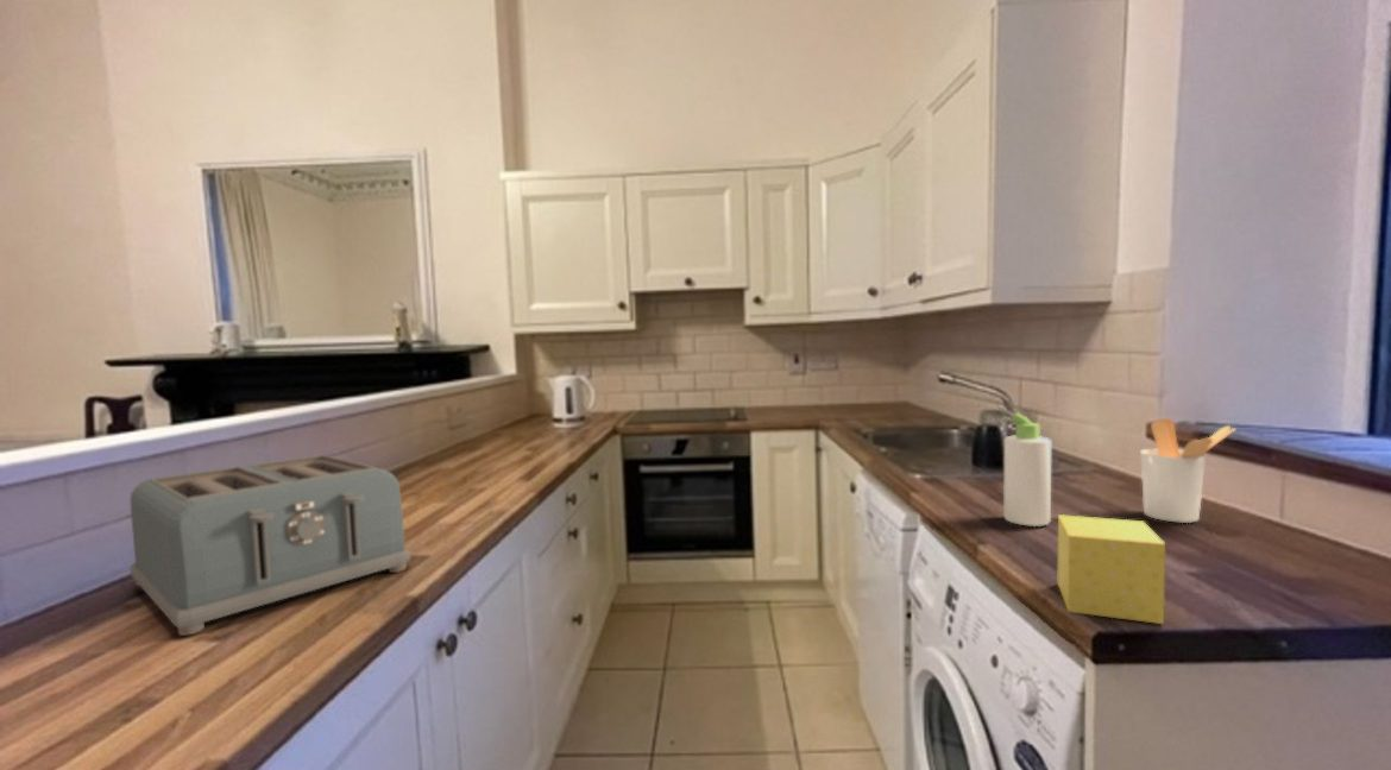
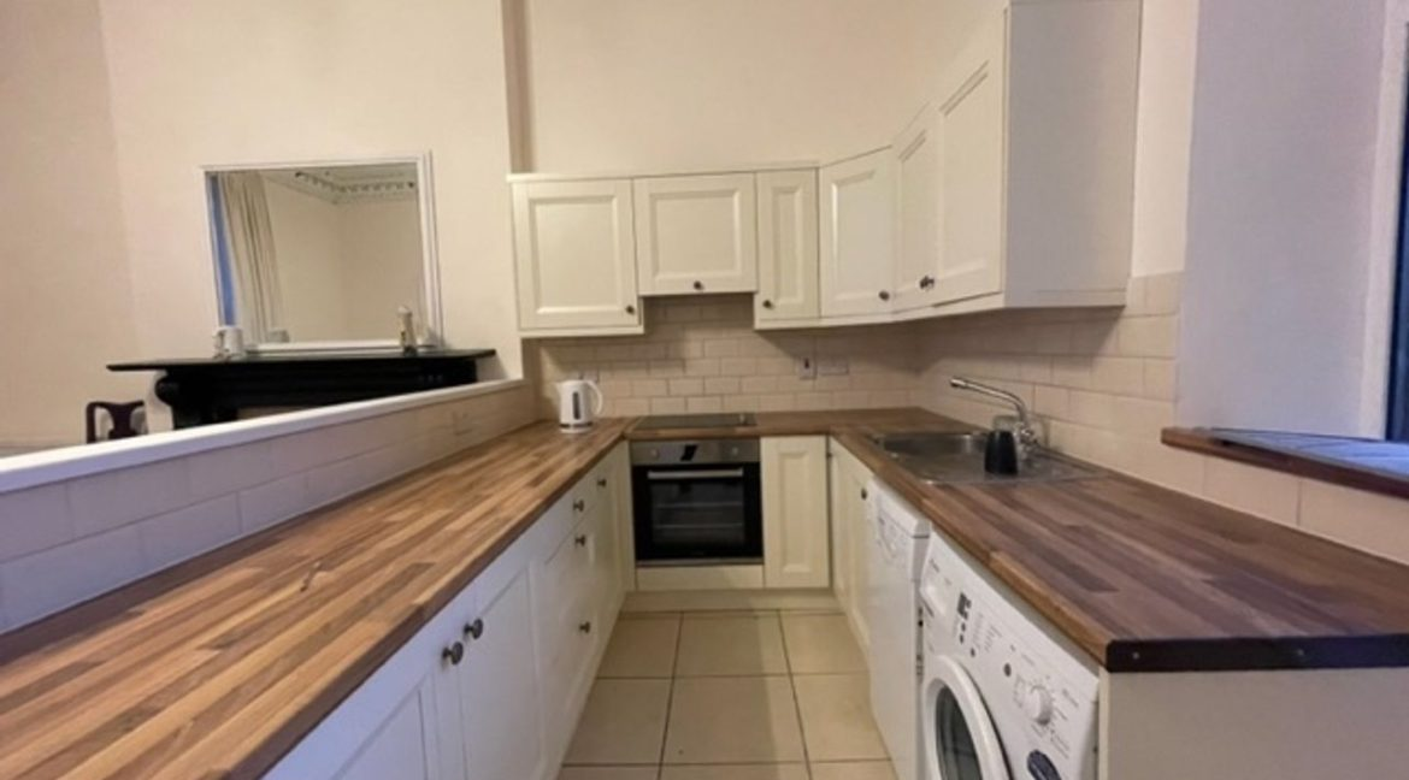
- sponge (1107, 564)
- utensil holder (1188, 469)
- toaster (273, 526)
- bottle (1022, 462)
